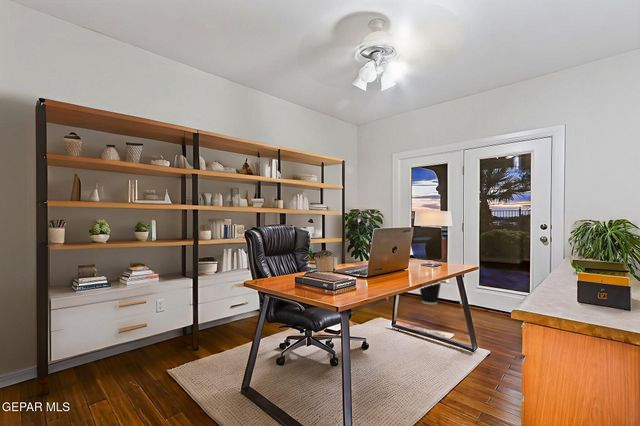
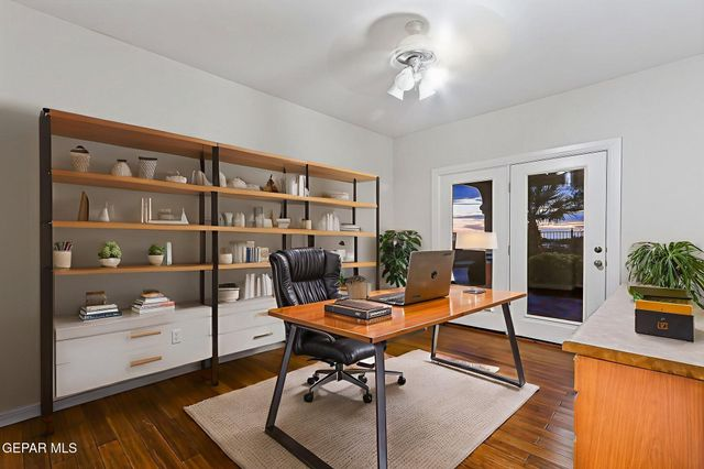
- wastebasket (429, 291)
